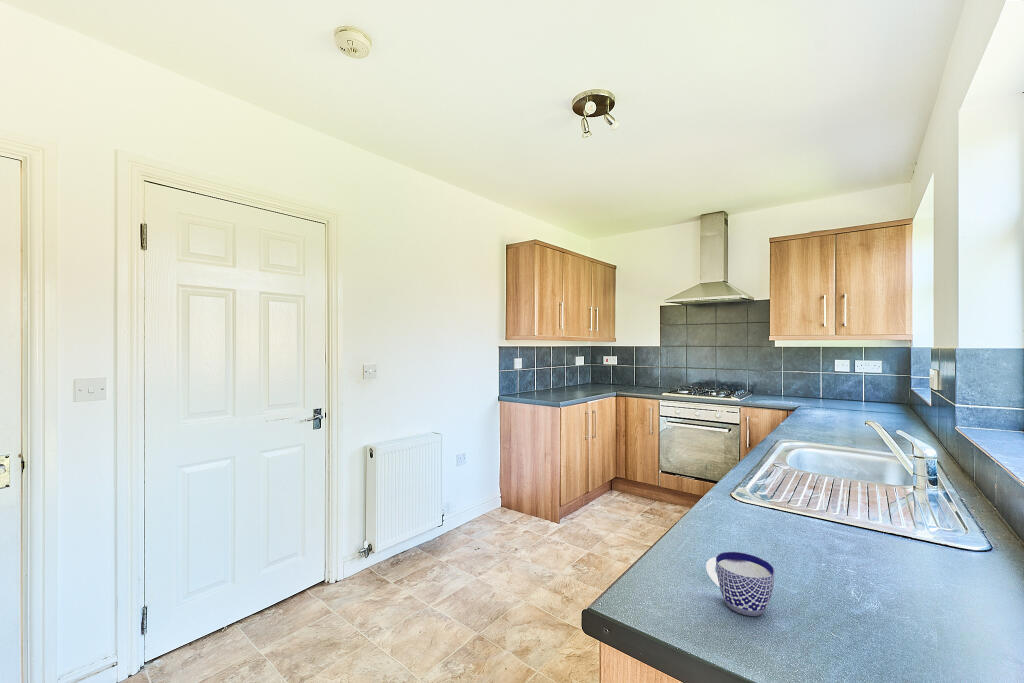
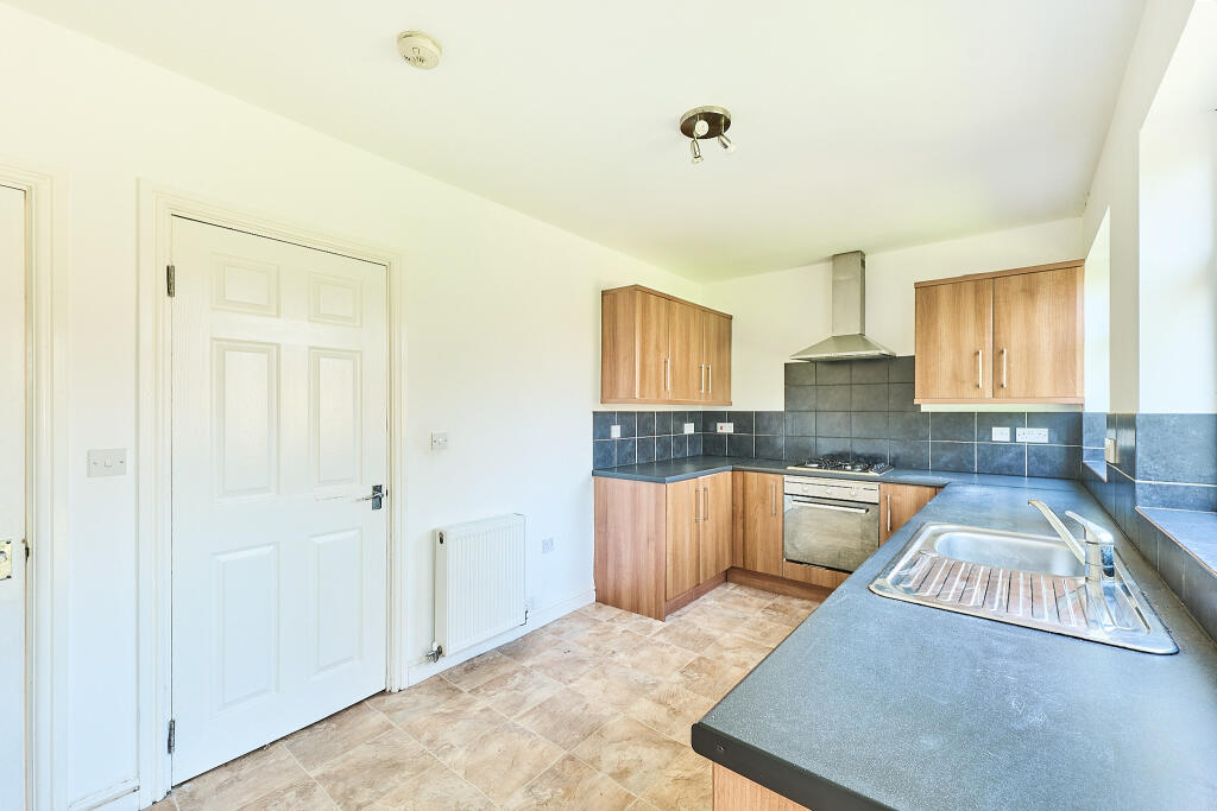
- cup (736, 581)
